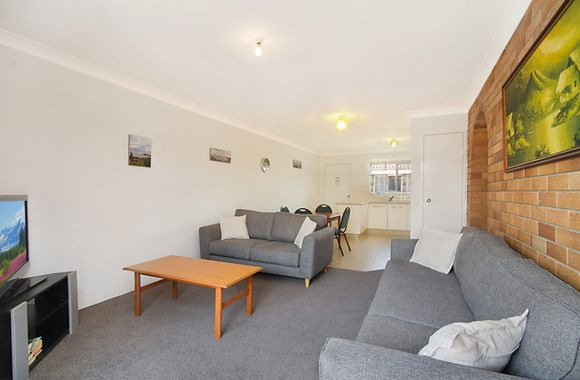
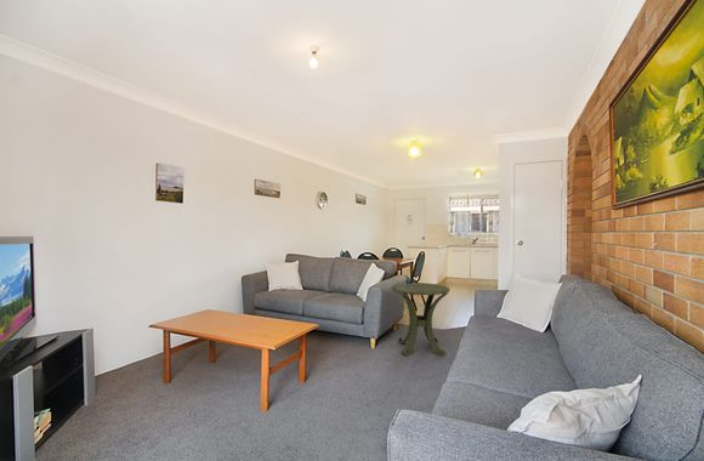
+ side table (420, 318)
